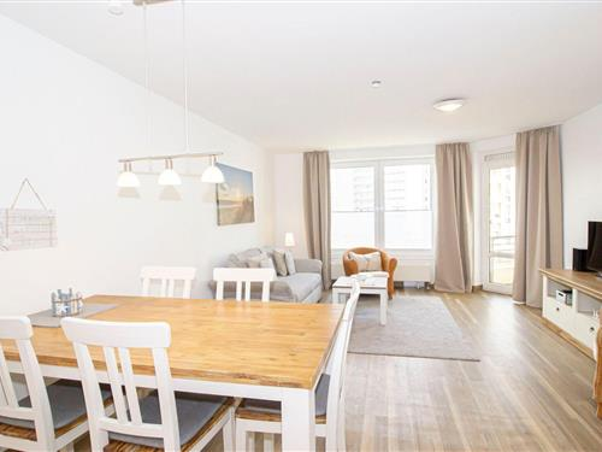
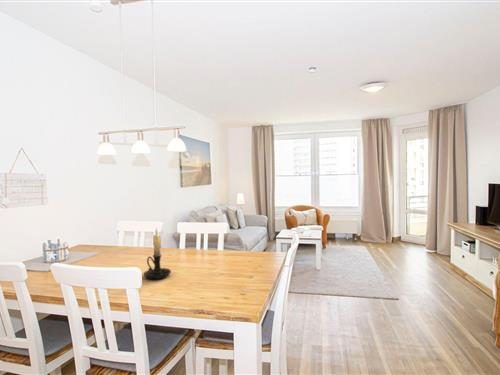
+ candle holder (155, 251)
